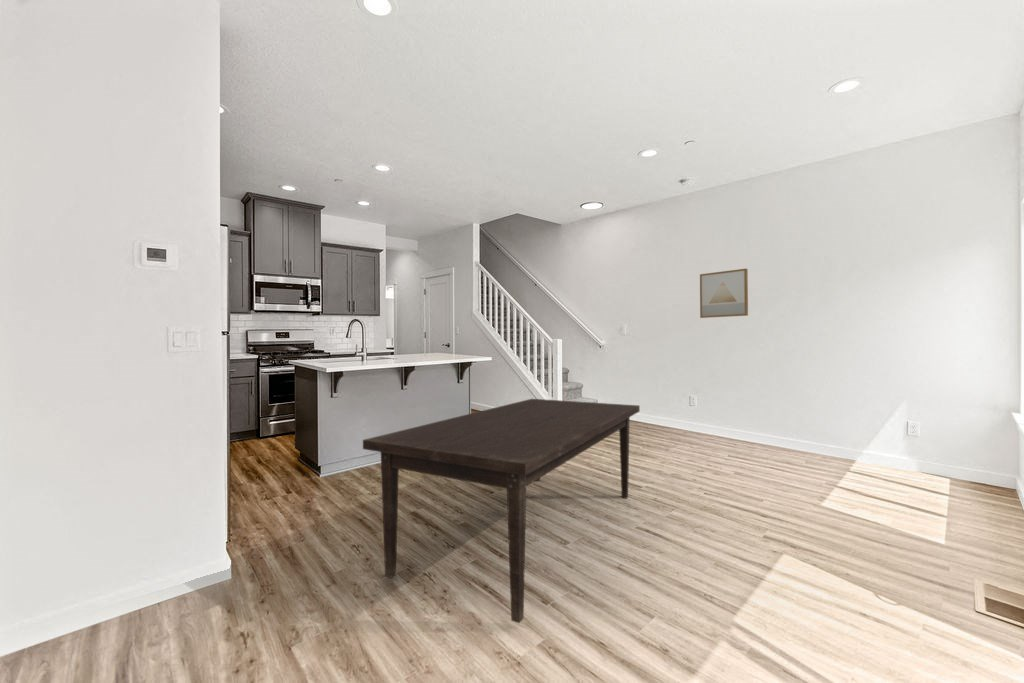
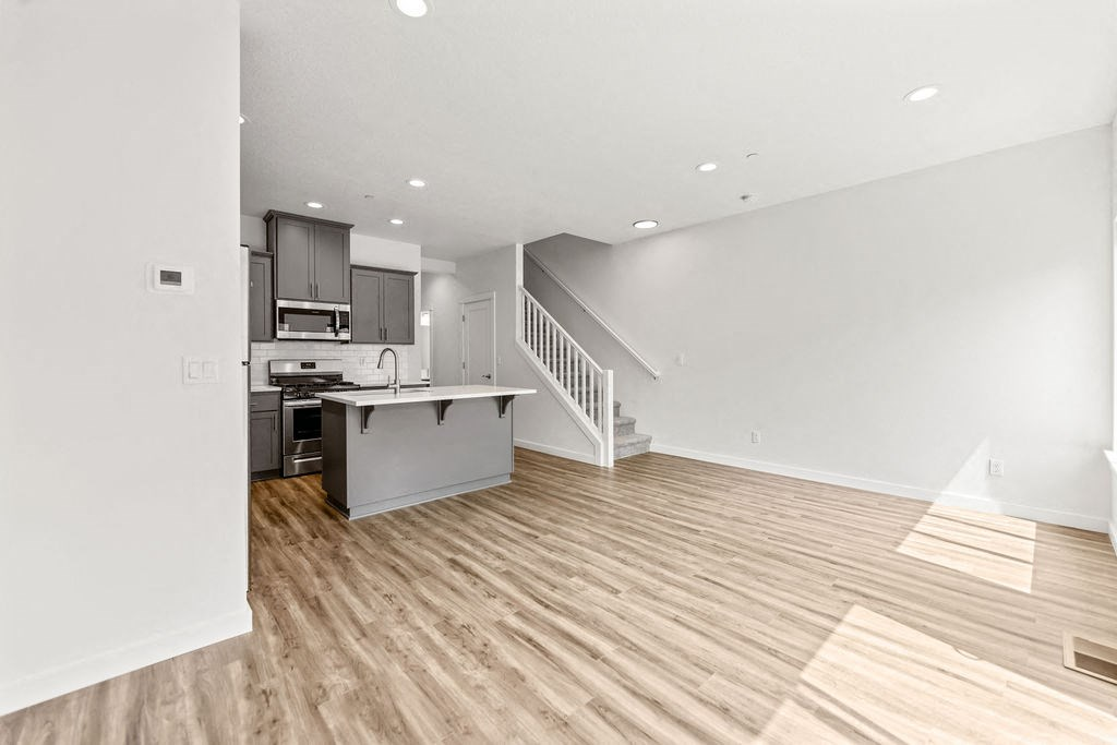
- wall art (723, 294)
- dining table (530, 474)
